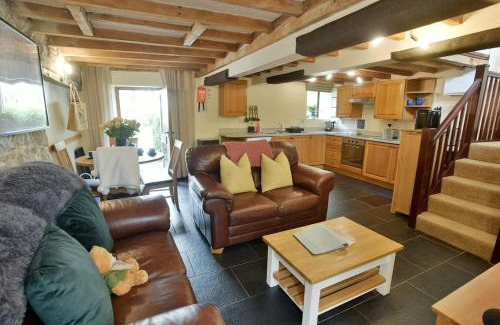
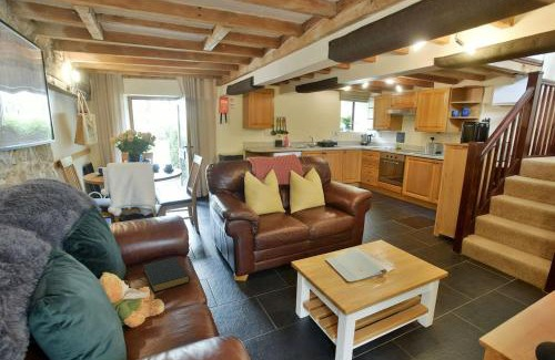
+ hardback book (165, 272)
